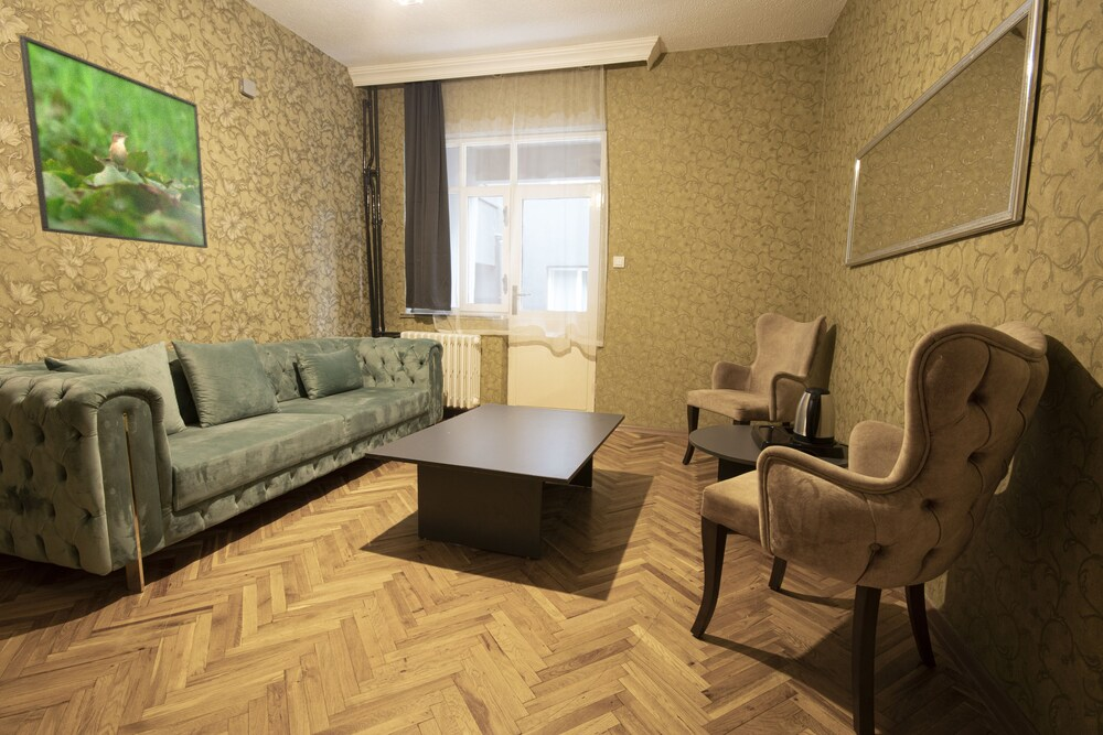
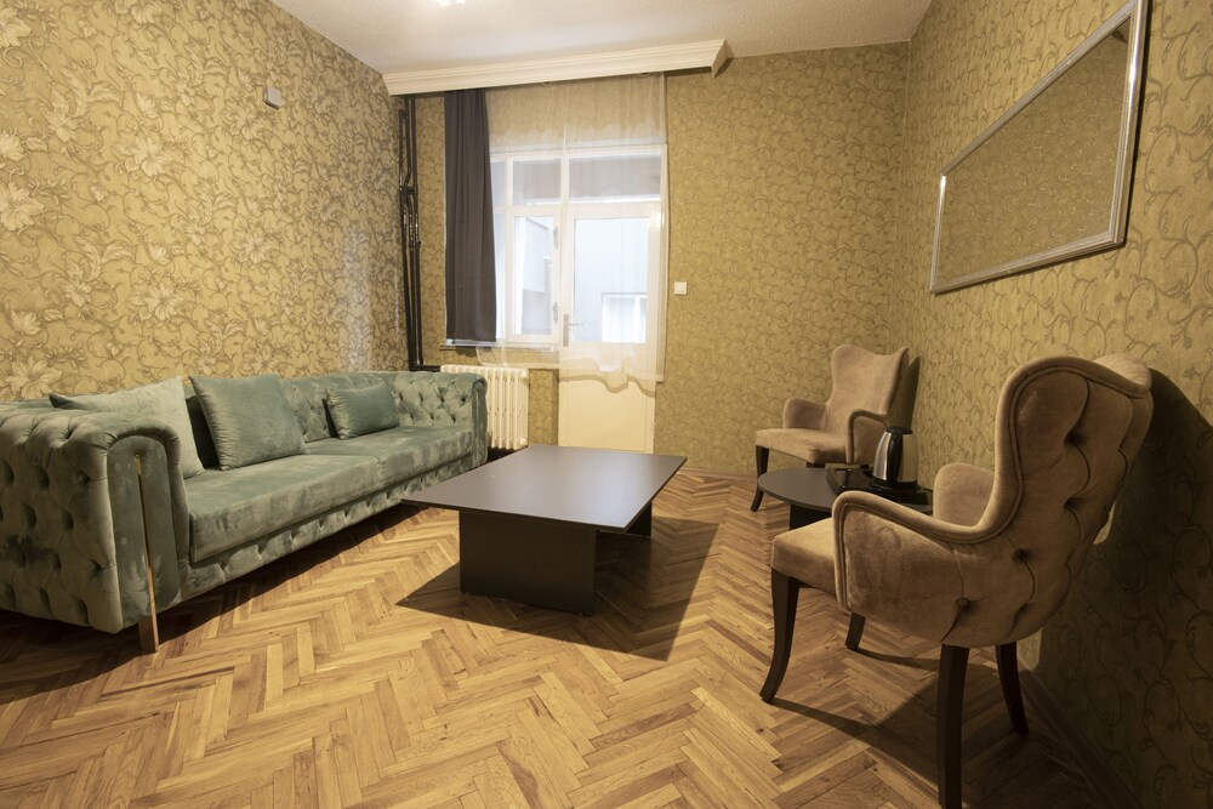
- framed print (129, 159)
